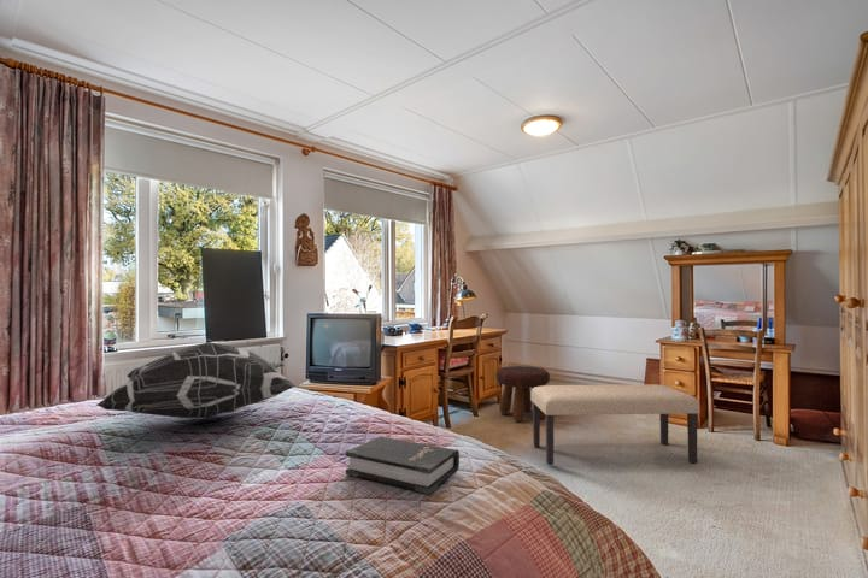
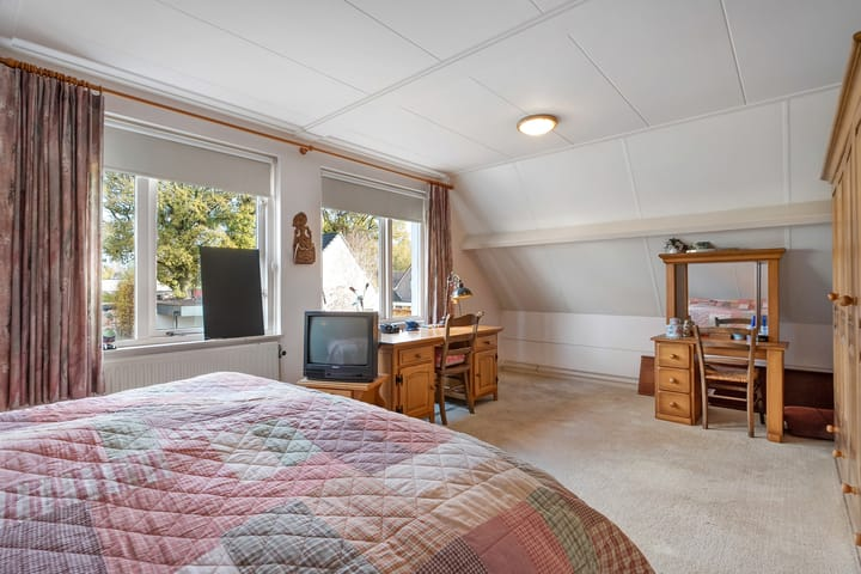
- bench (610, 413)
- hardback book (403, 460)
- decorative pillow (210, 378)
- footstool (522, 393)
